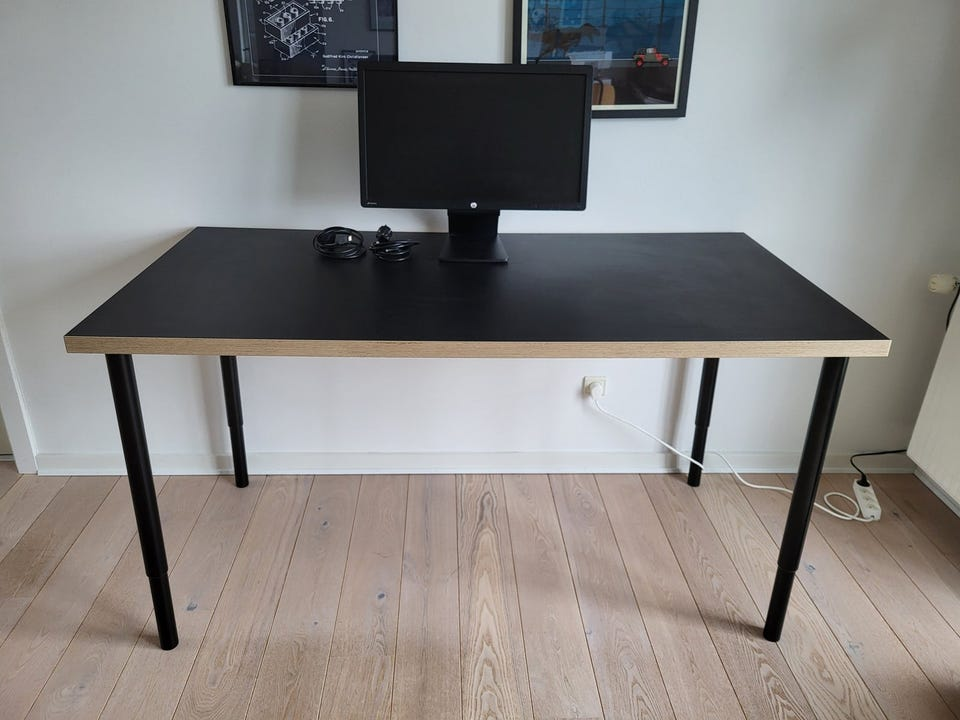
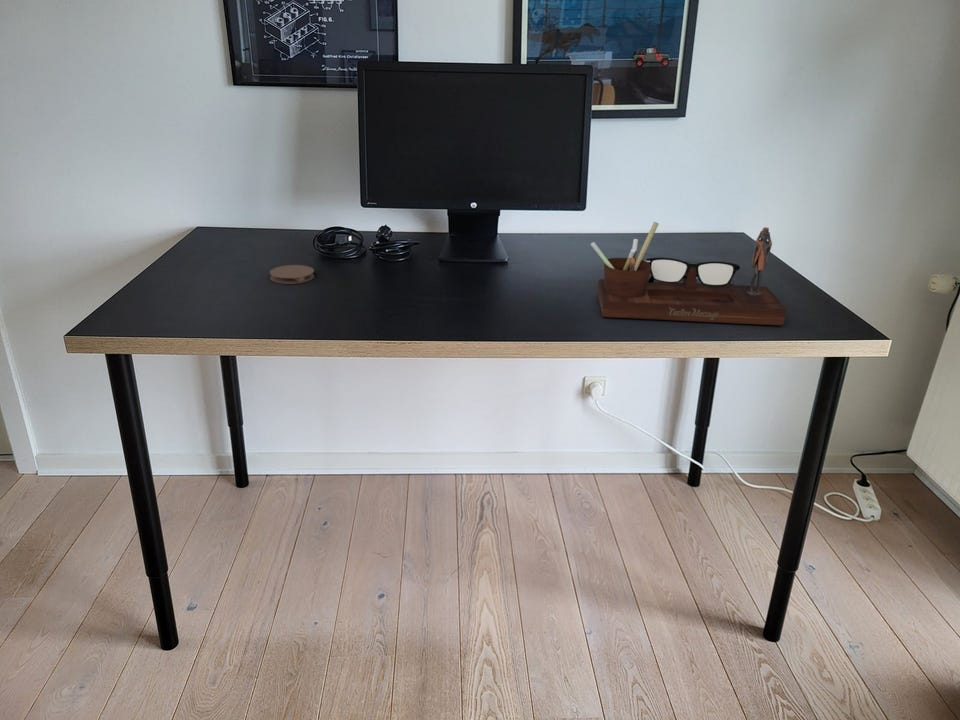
+ desk organizer (684, 267)
+ coaster (292, 274)
